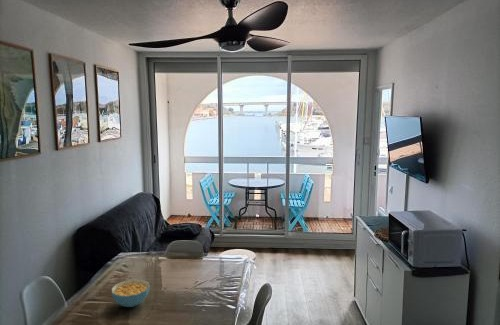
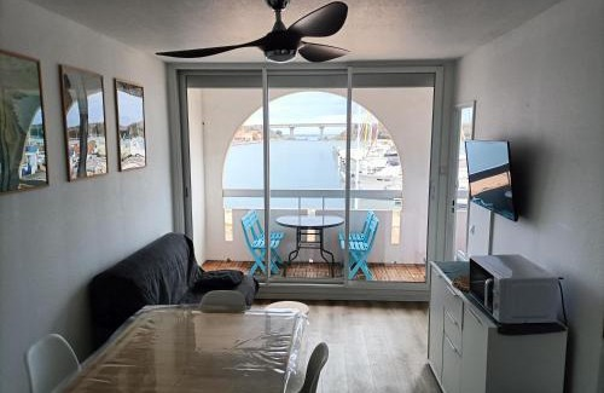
- cereal bowl (131, 295)
